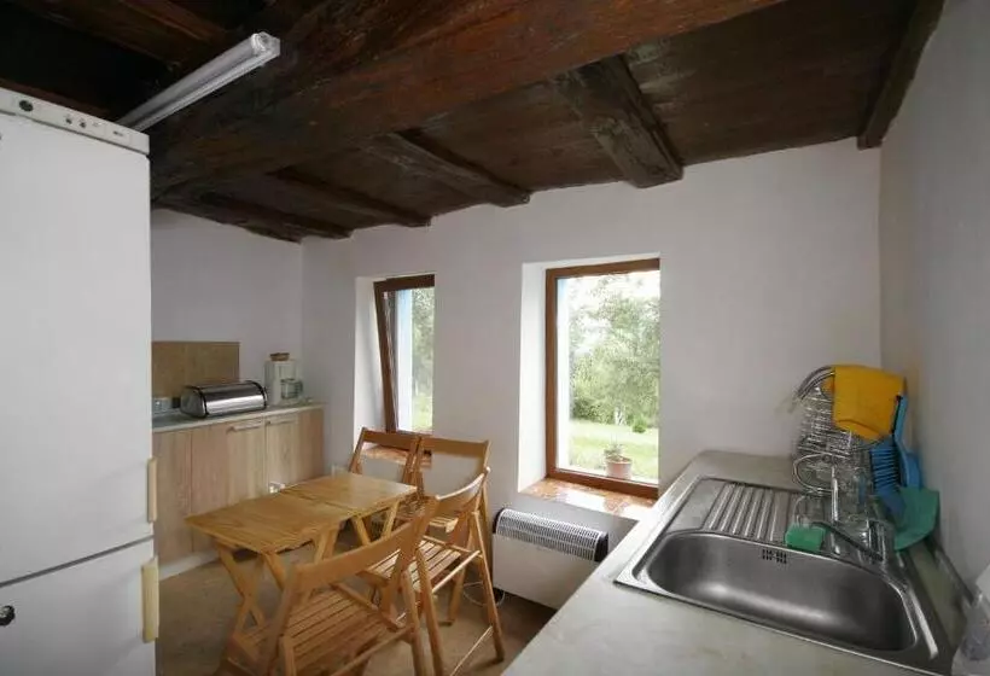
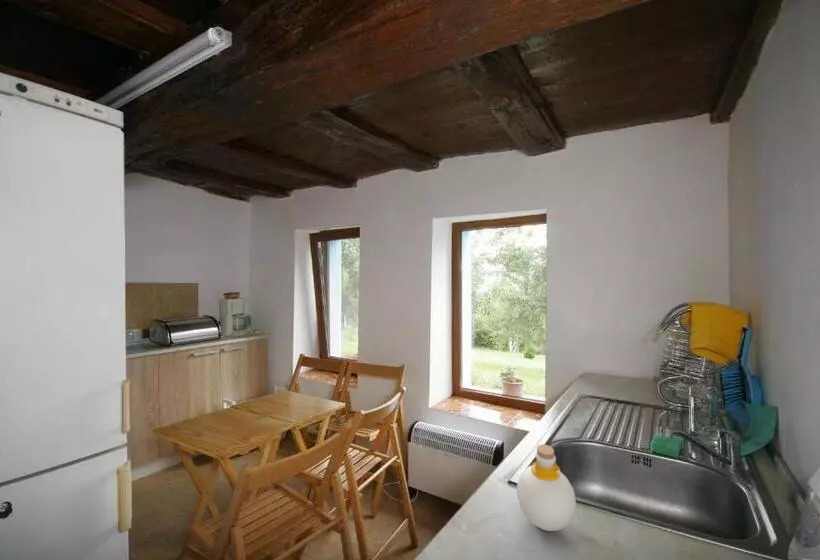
+ bottle (544, 482)
